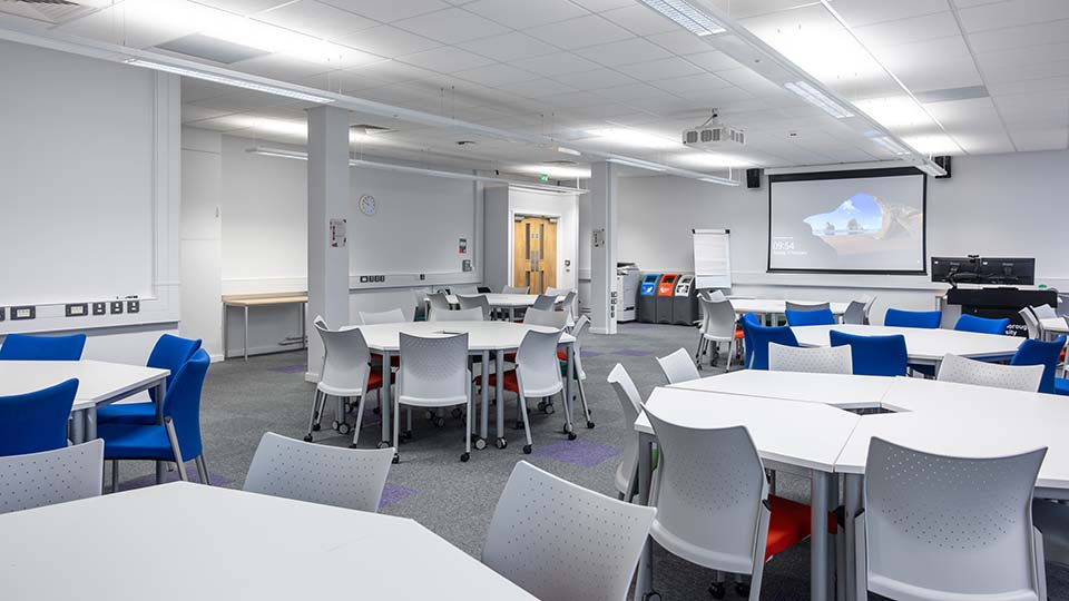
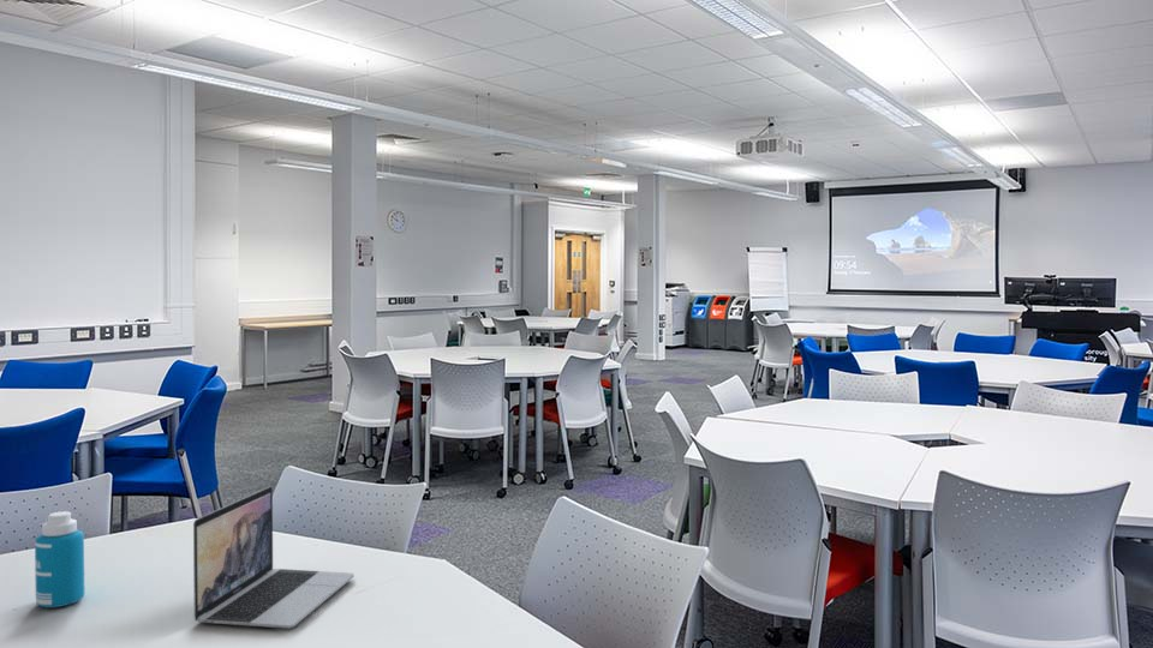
+ laptop (271, 551)
+ bottle (59, 557)
